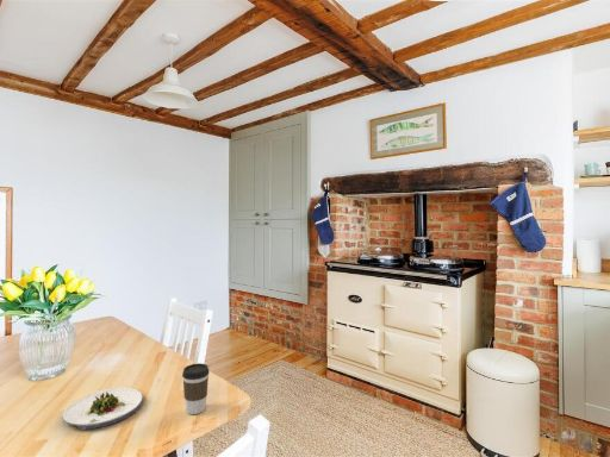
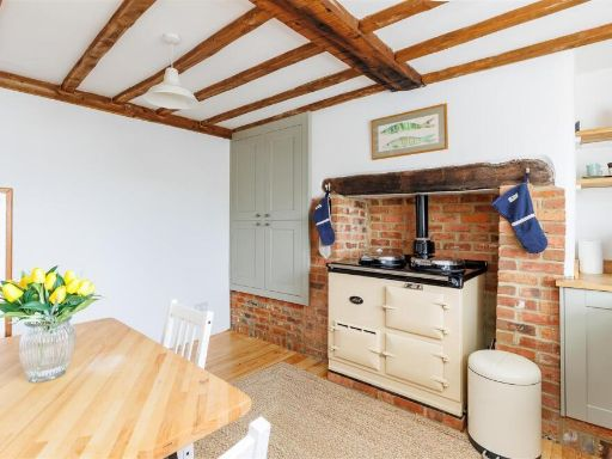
- salad plate (105, 401)
- coffee cup (195, 388)
